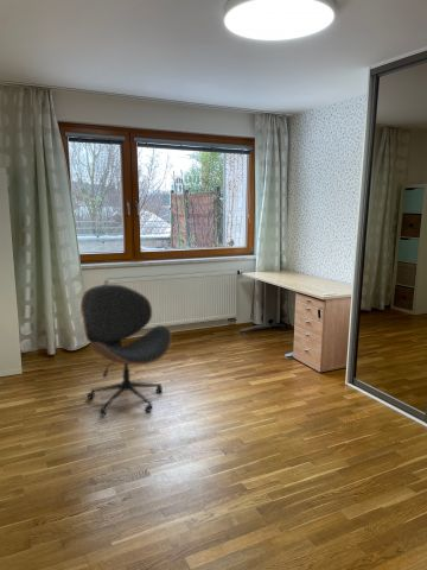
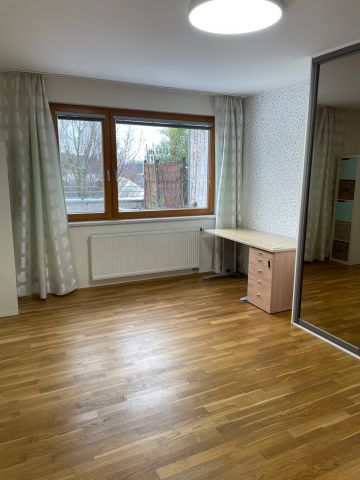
- office chair (127, 347)
